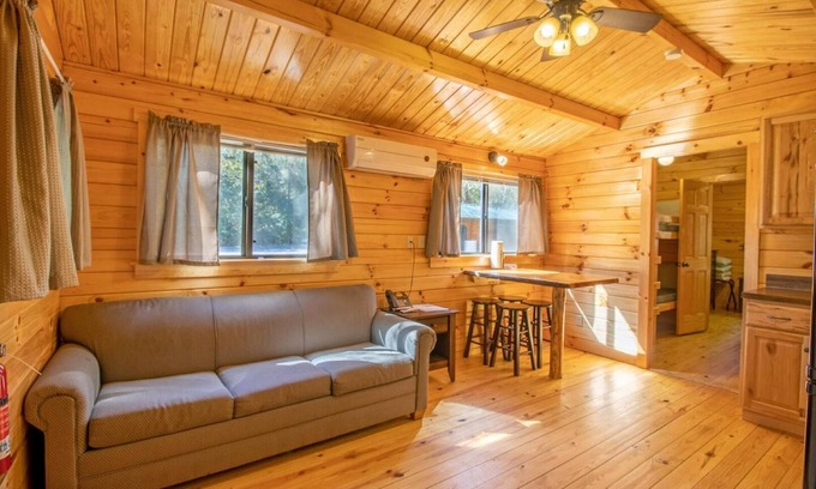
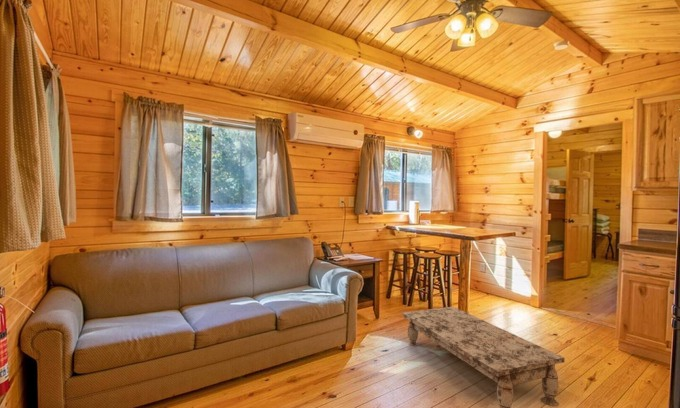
+ coffee table (470, 350)
